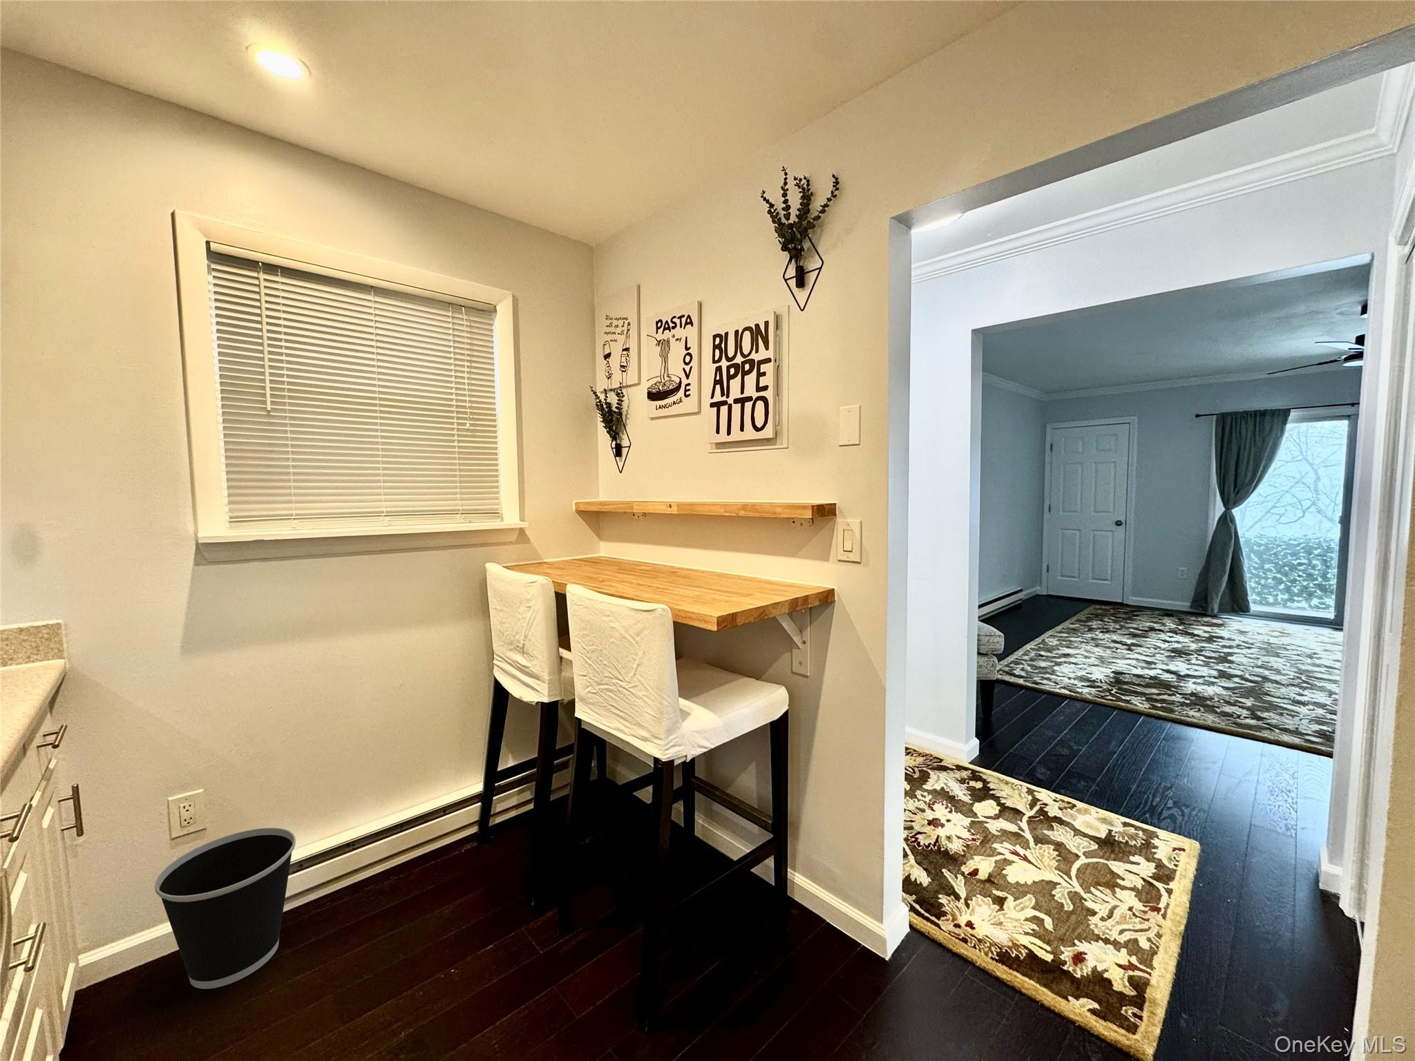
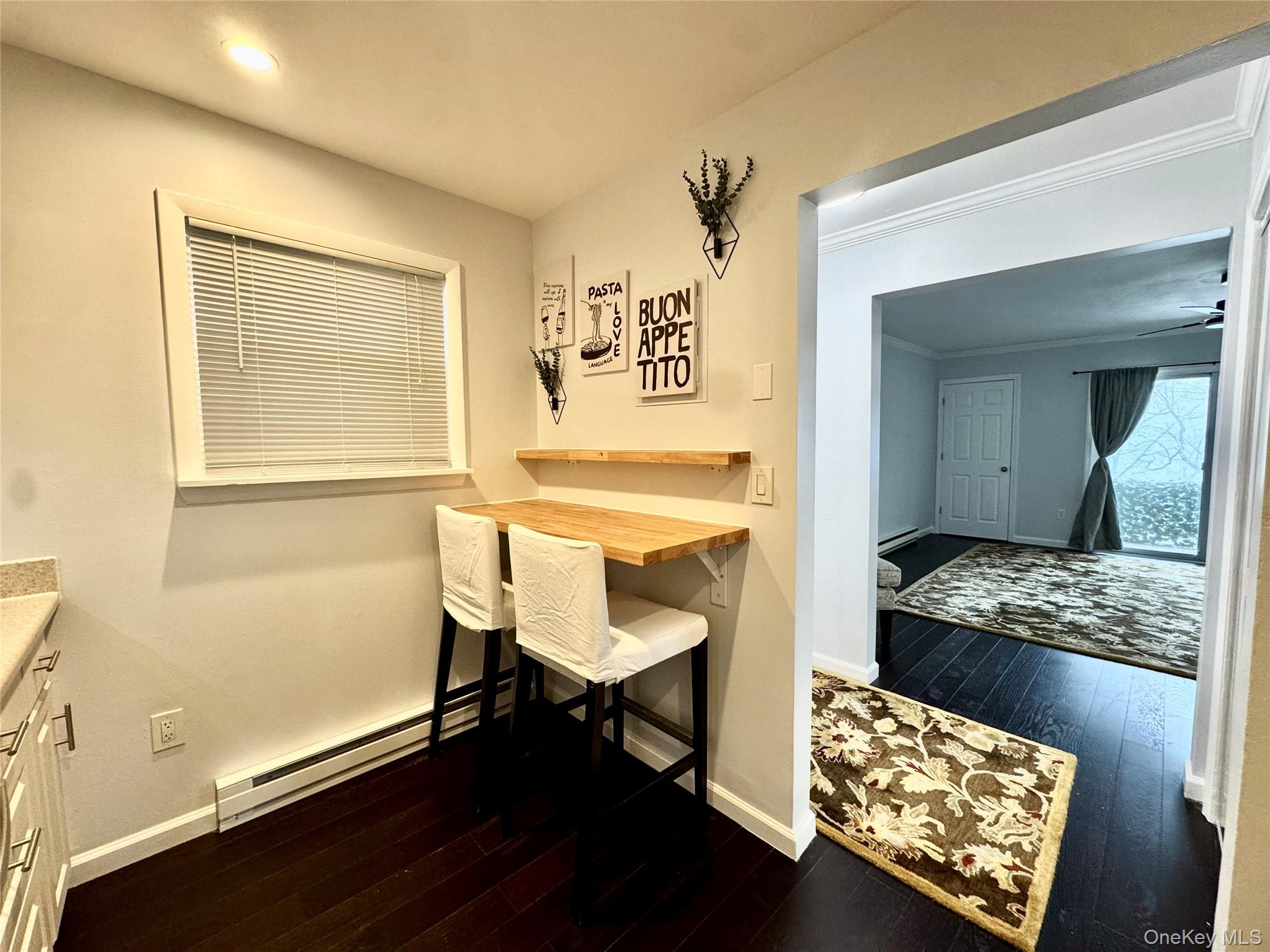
- wastebasket (232, 909)
